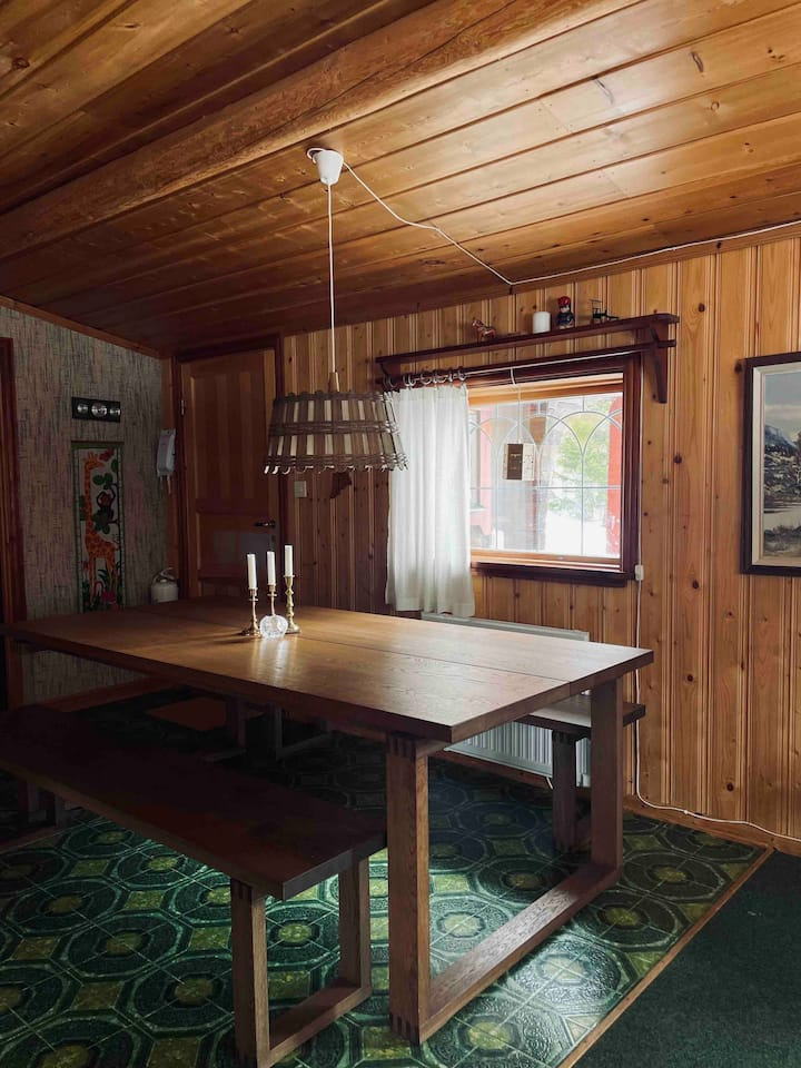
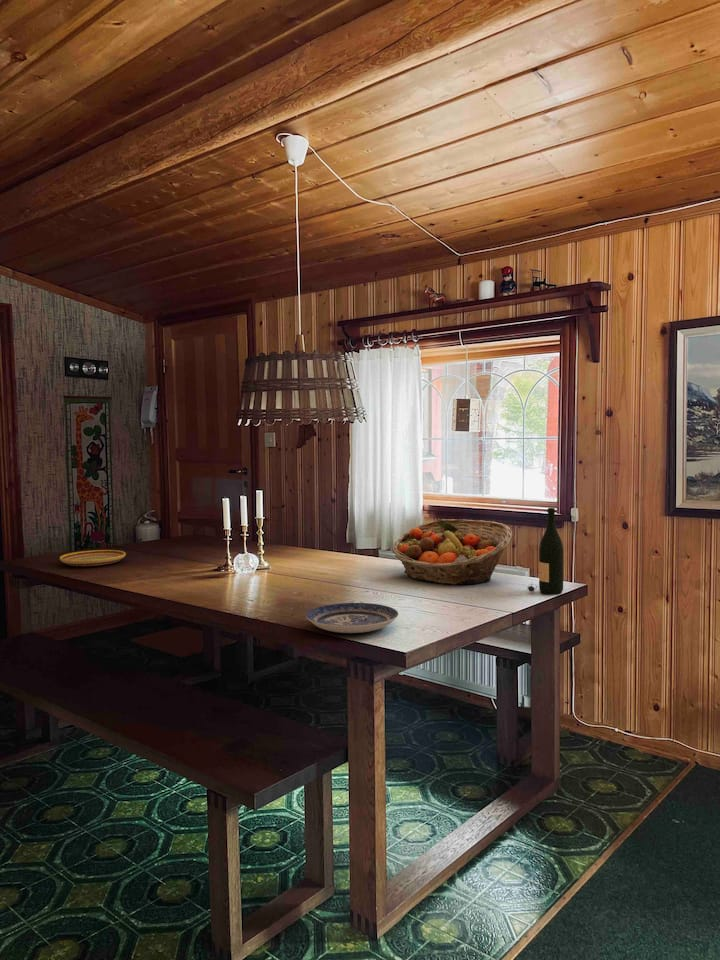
+ wine bottle (546, 549)
+ plate (352, 620)
+ fruit basket (451, 550)
+ plate (93, 558)
